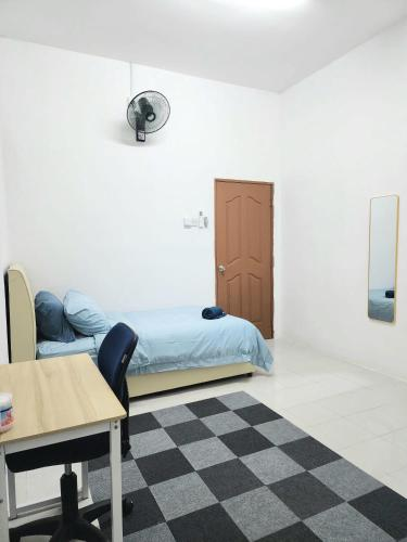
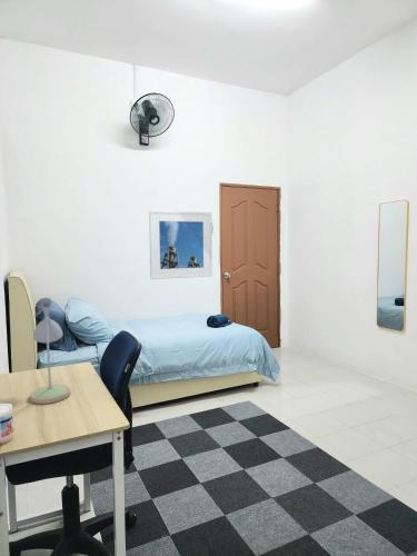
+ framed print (181, 245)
+ desk lamp (48, 345)
